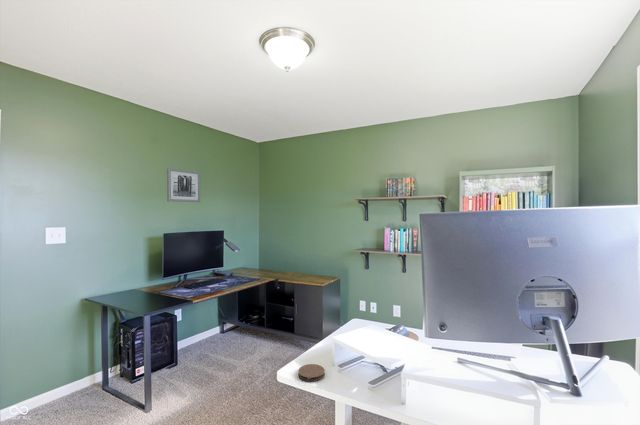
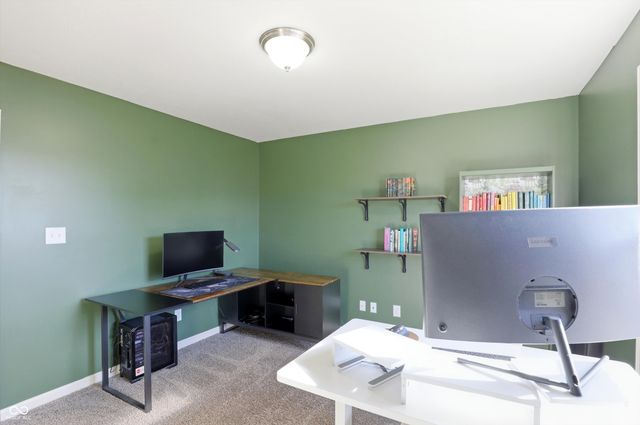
- coaster (311, 372)
- wall art (184, 186)
